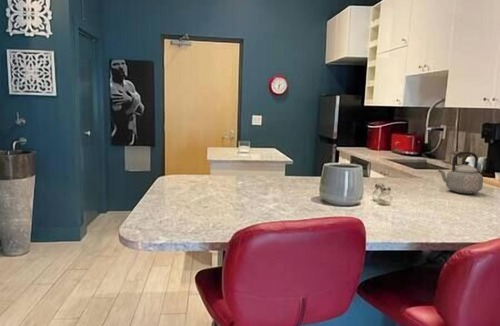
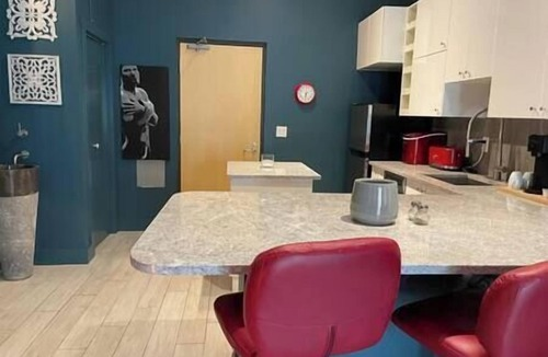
- teapot (460, 172)
